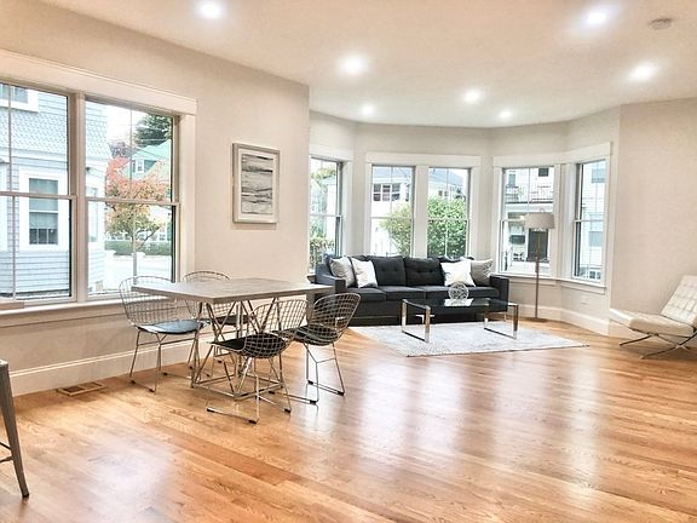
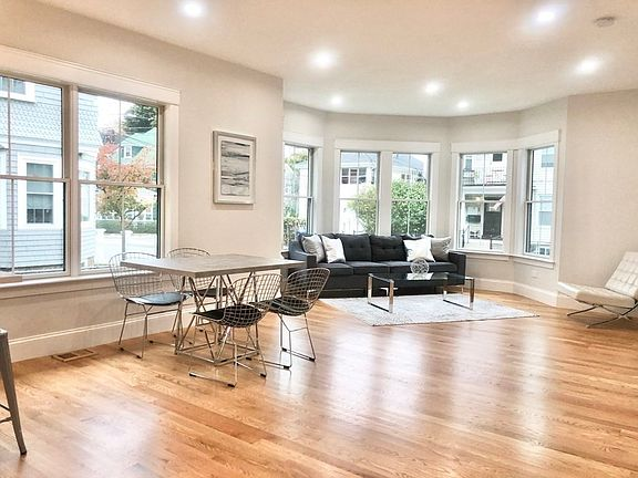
- floor lamp (538, 264)
